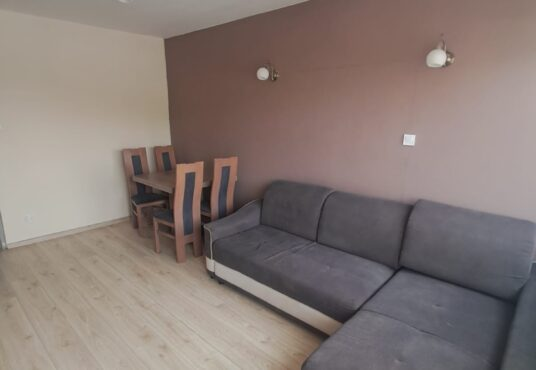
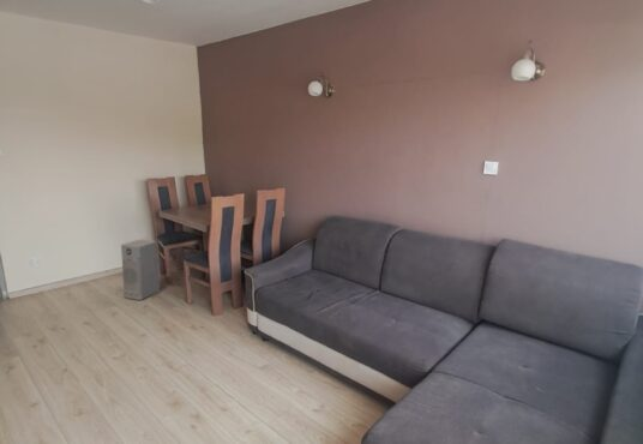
+ air purifier (140, 268)
